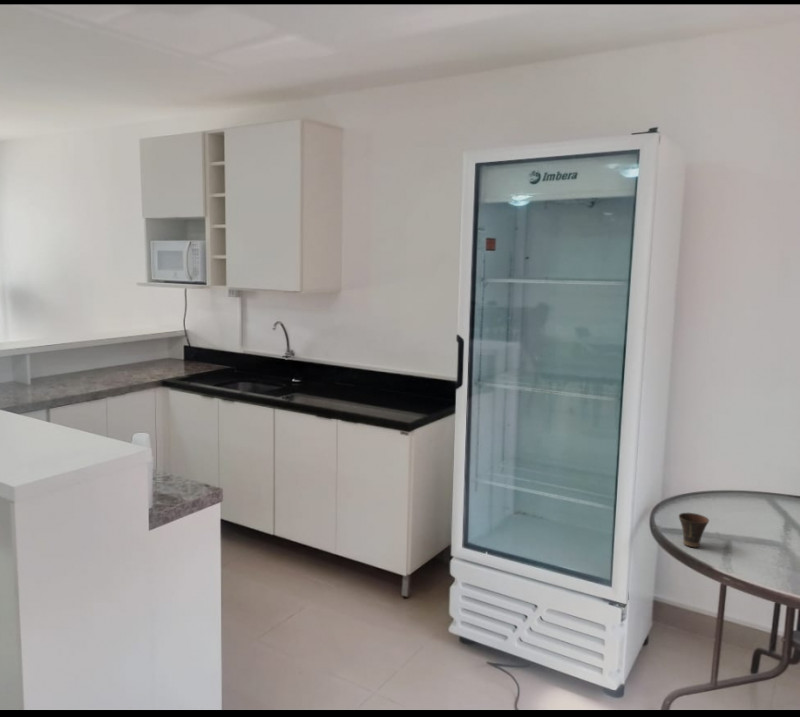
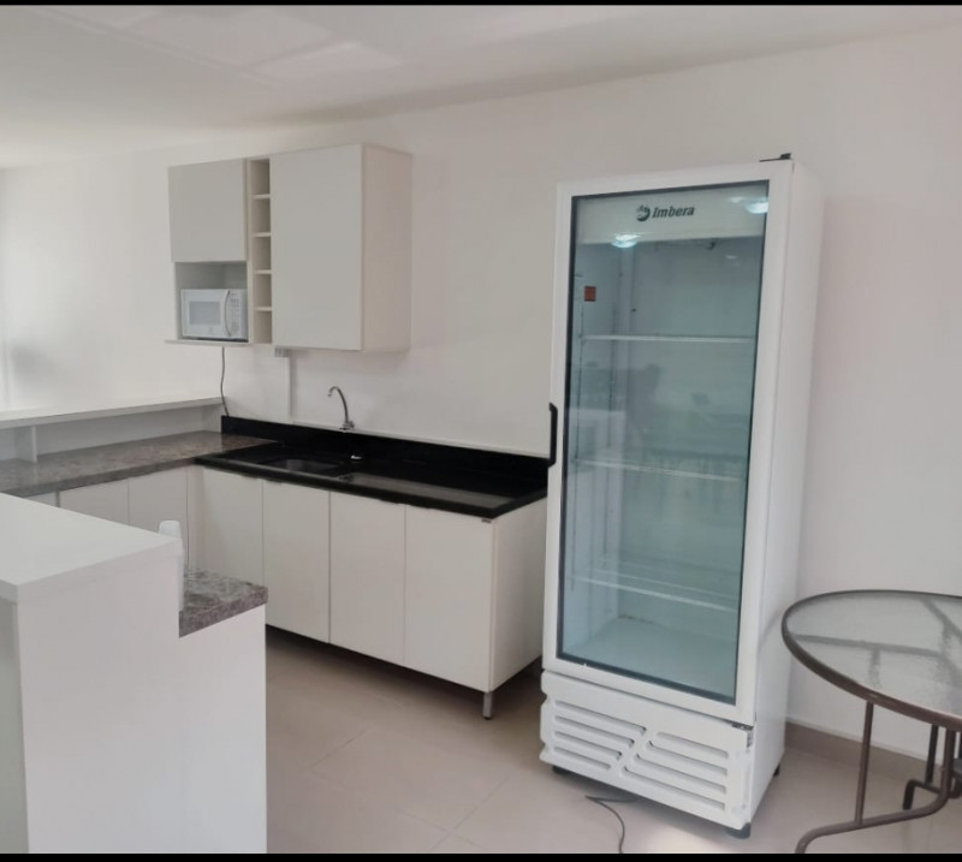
- cup (692, 531)
